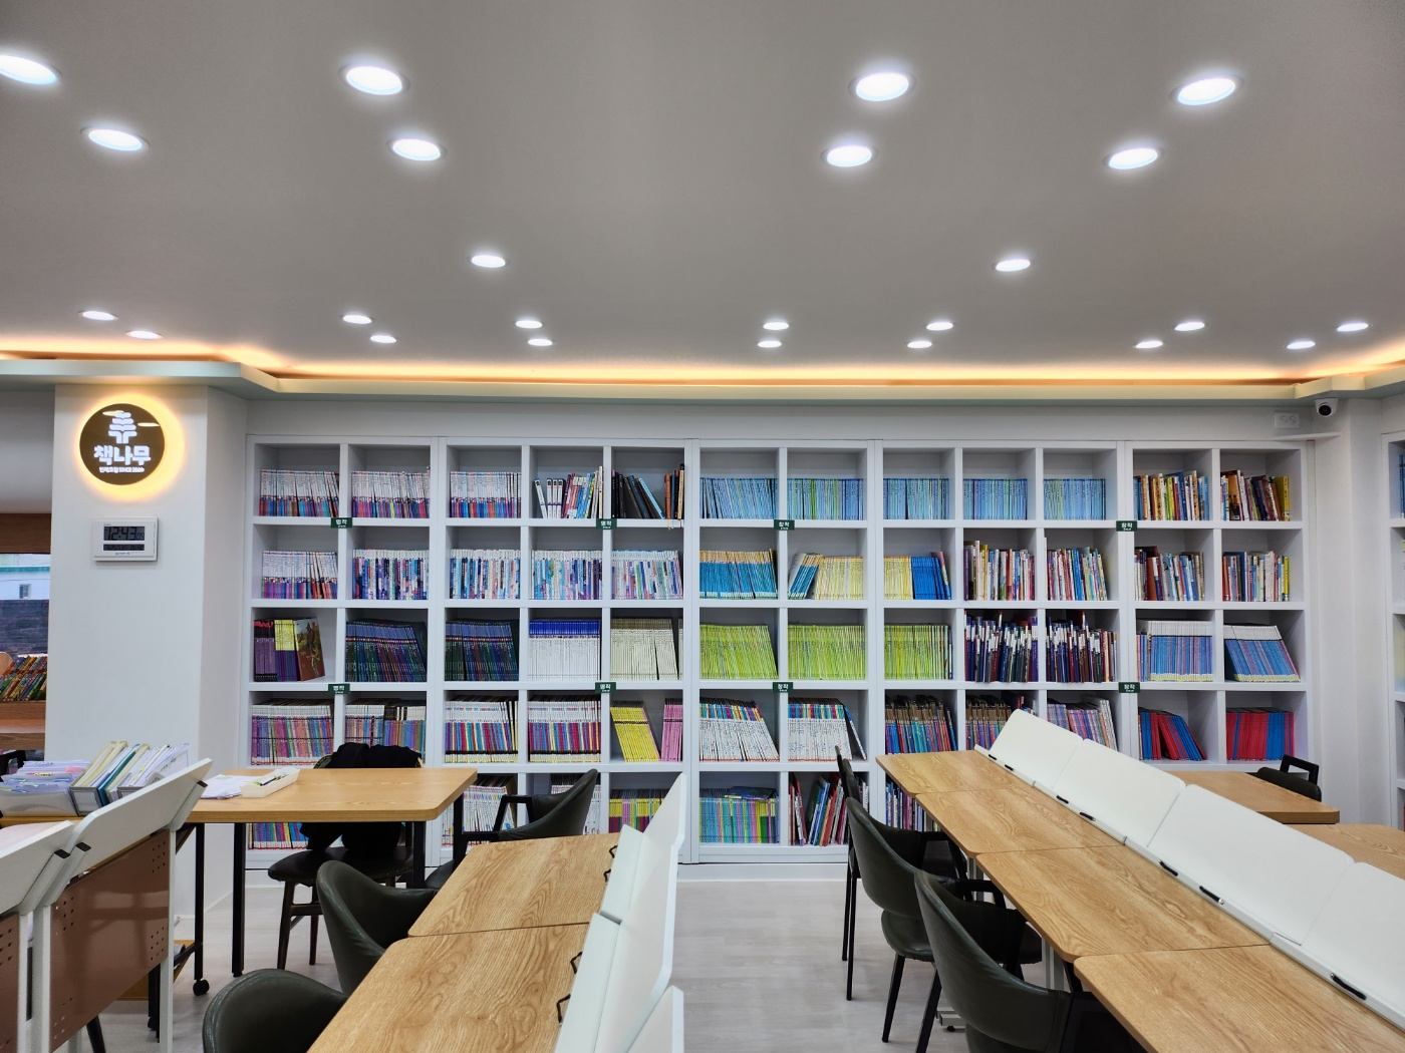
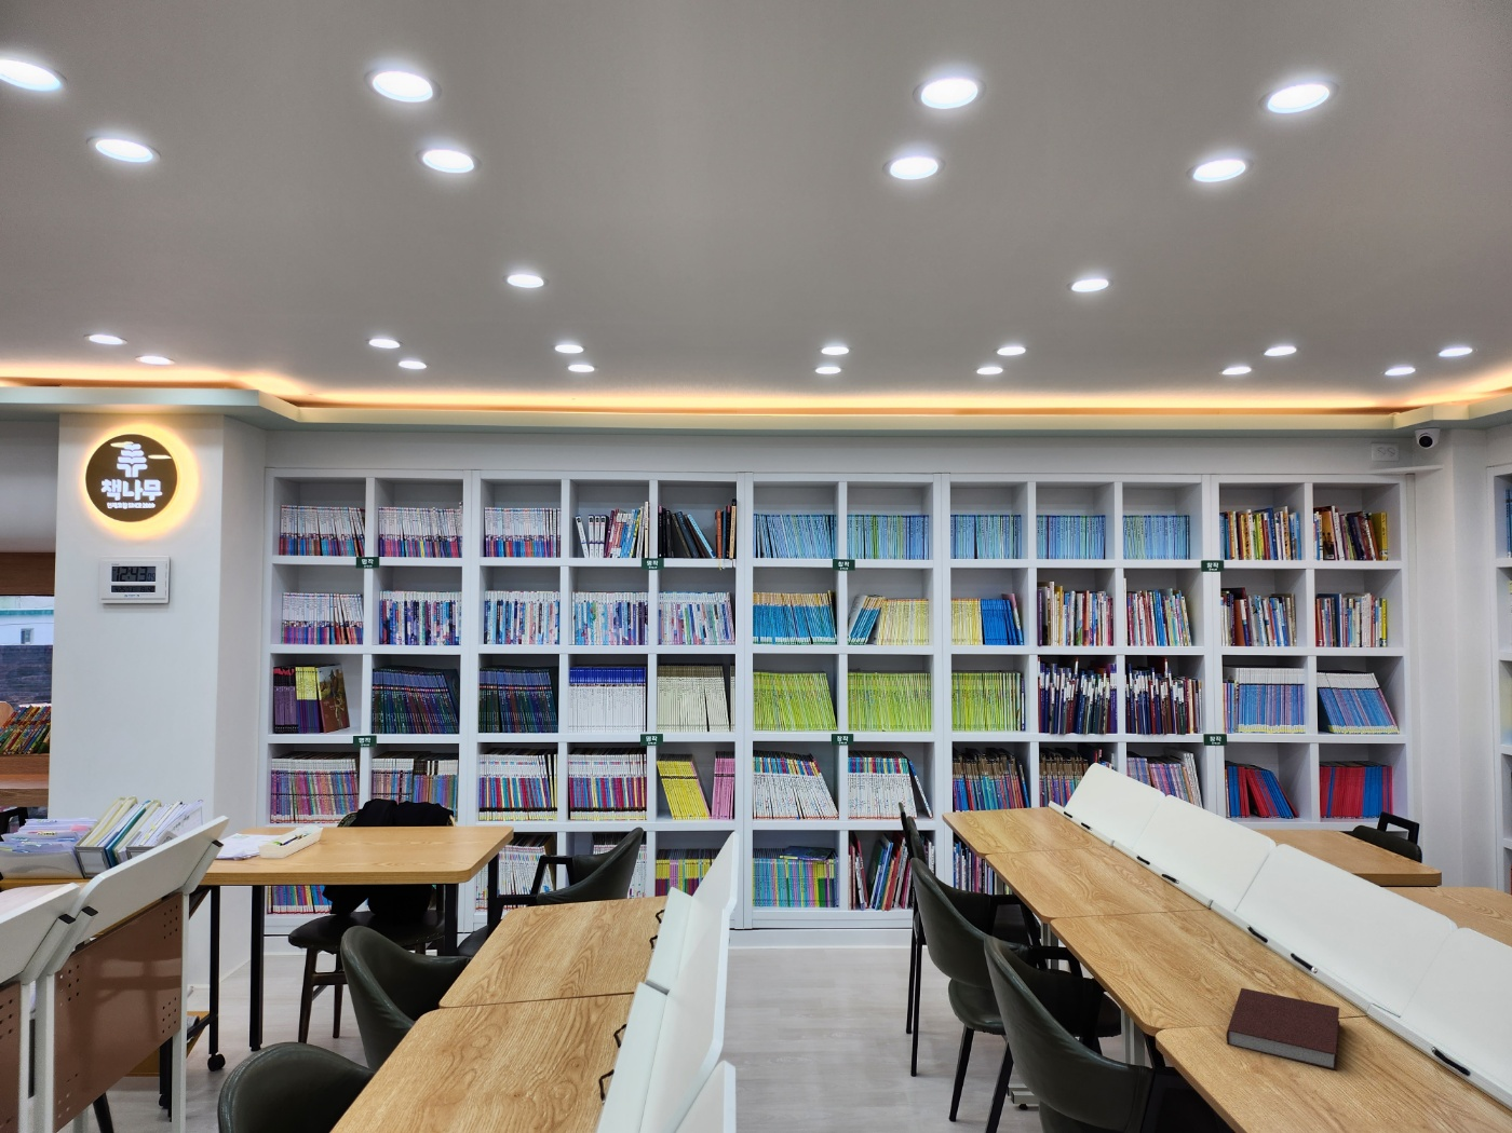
+ notebook (1285, 1025)
